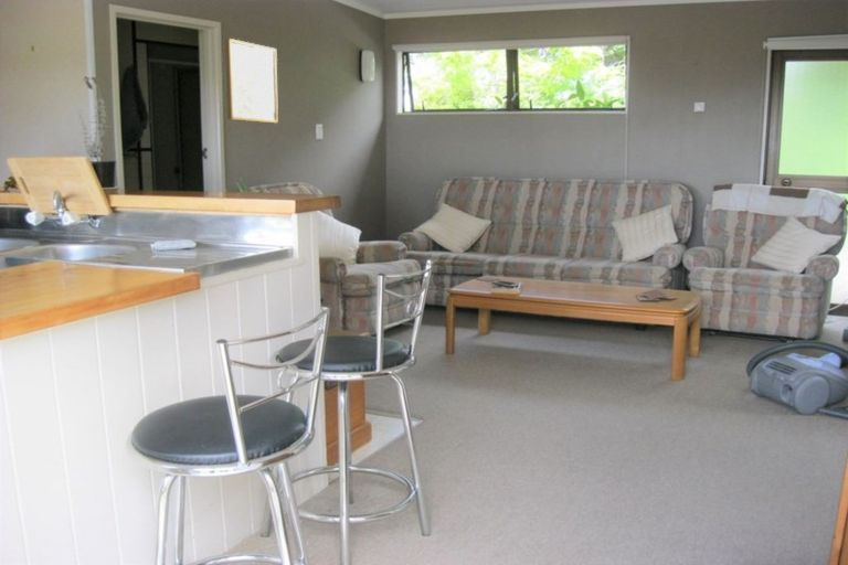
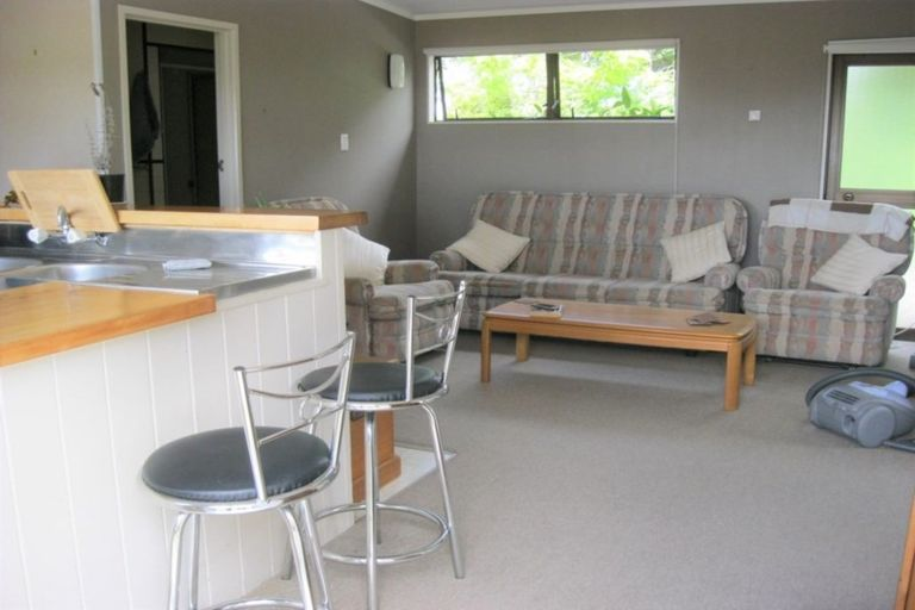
- wall art (252, 83)
